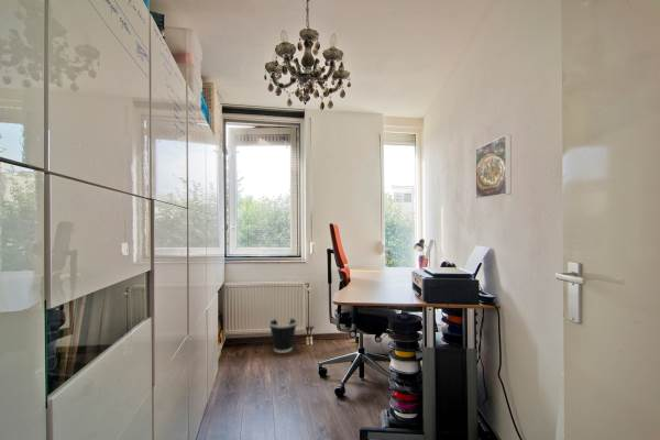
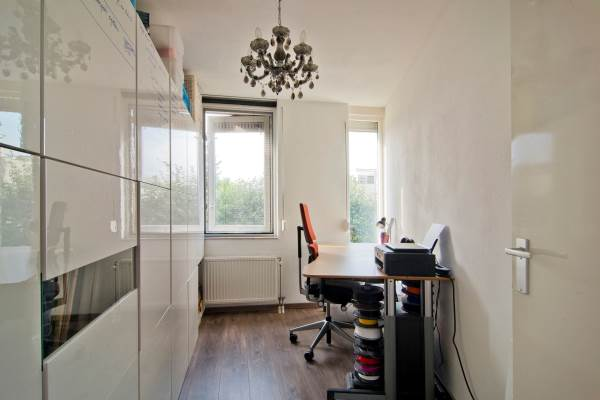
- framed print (492, 169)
- wastebasket (283, 334)
